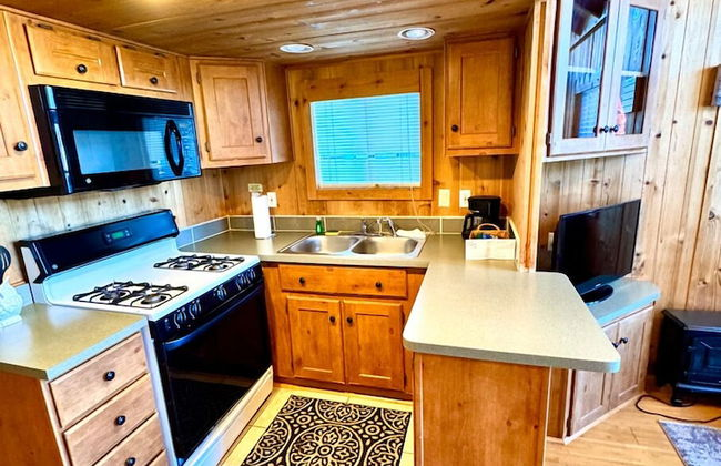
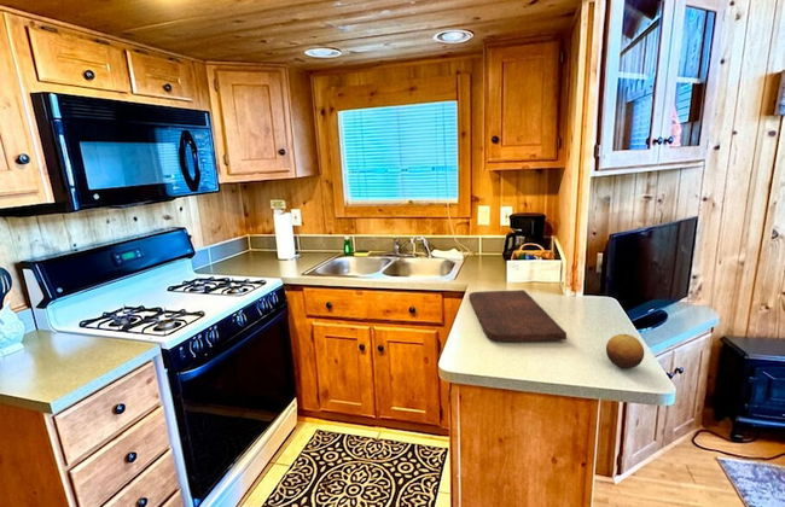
+ fruit (624, 350)
+ cutting board (508, 311)
